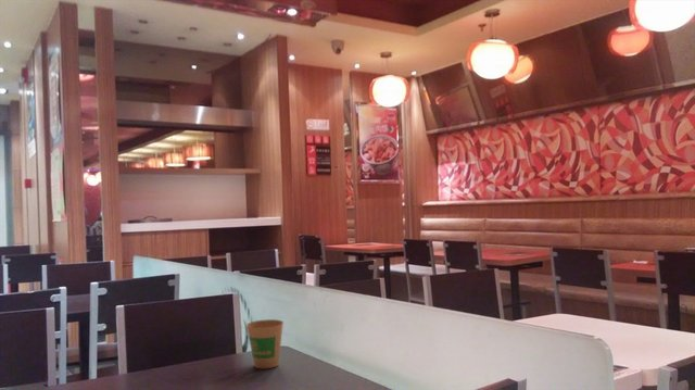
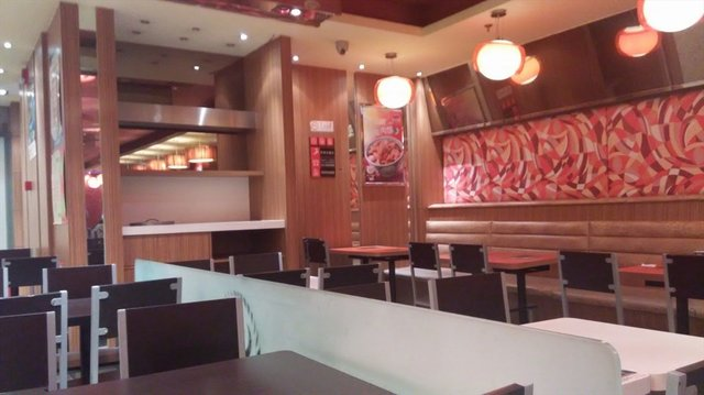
- paper cup (265, 344)
